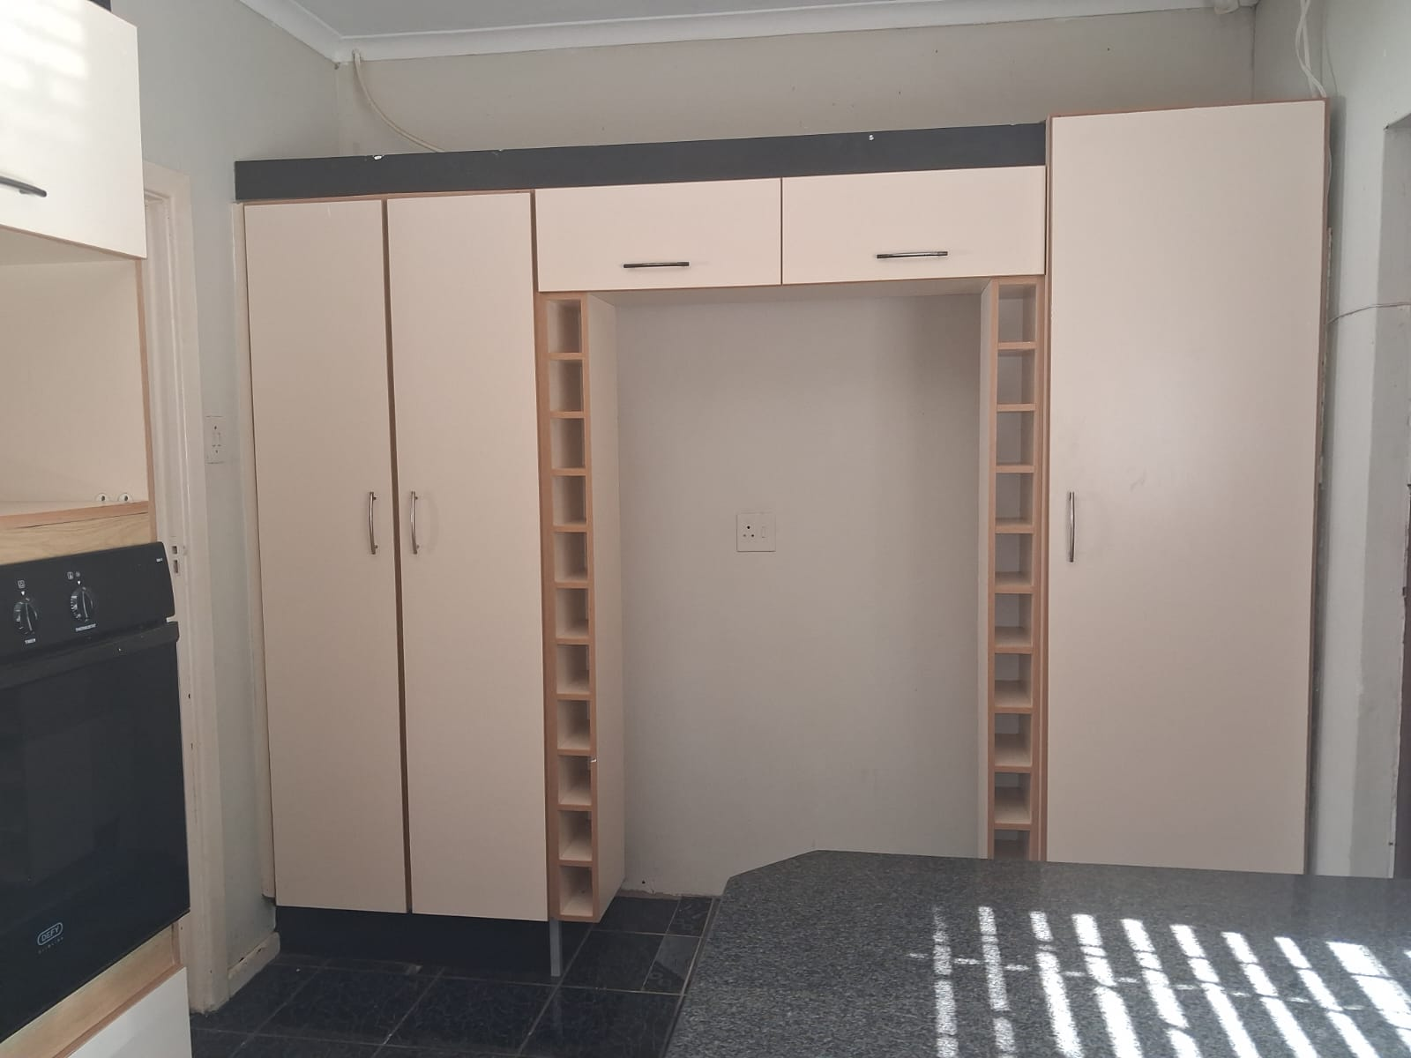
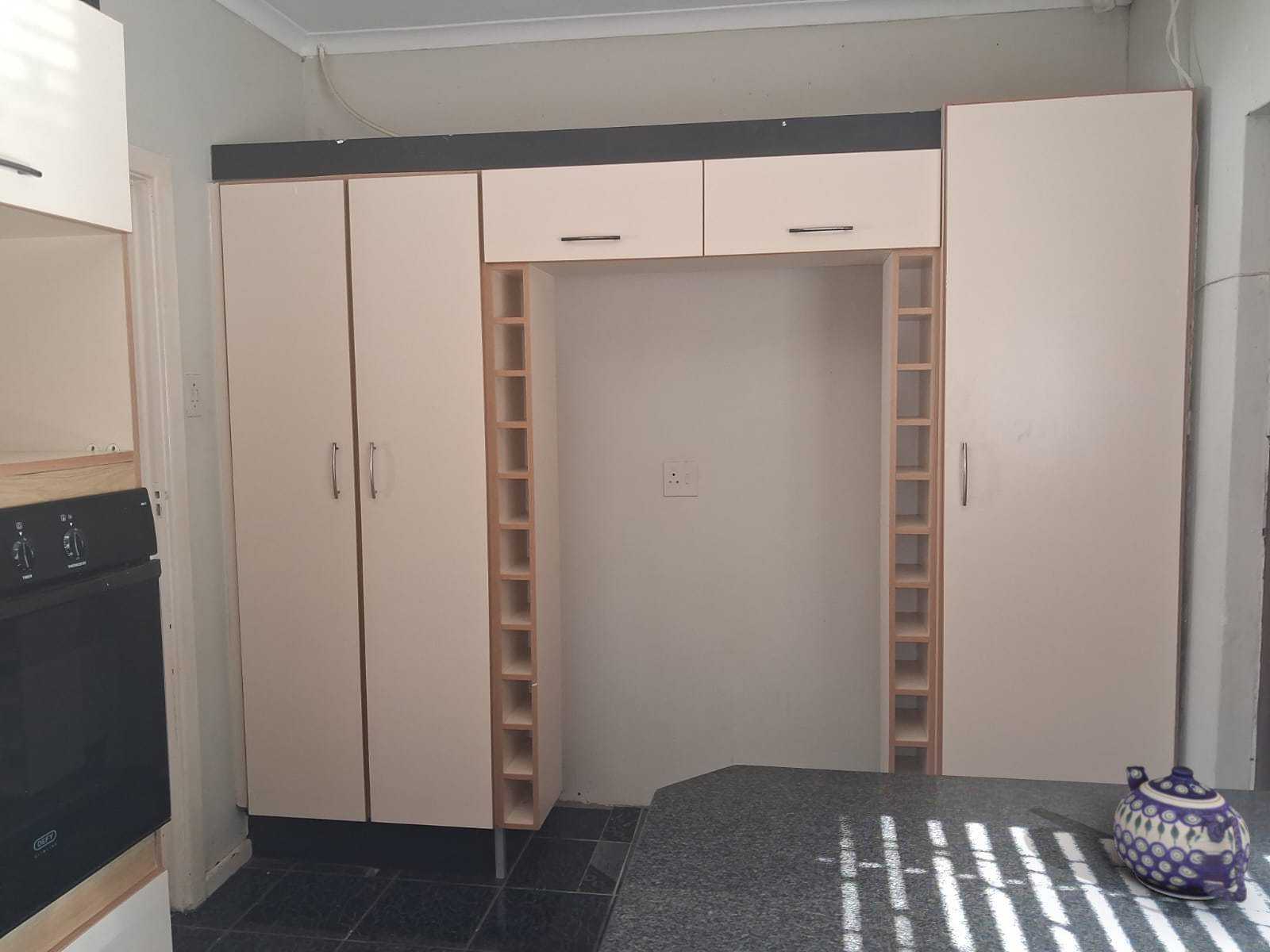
+ teapot (1181, 825)
